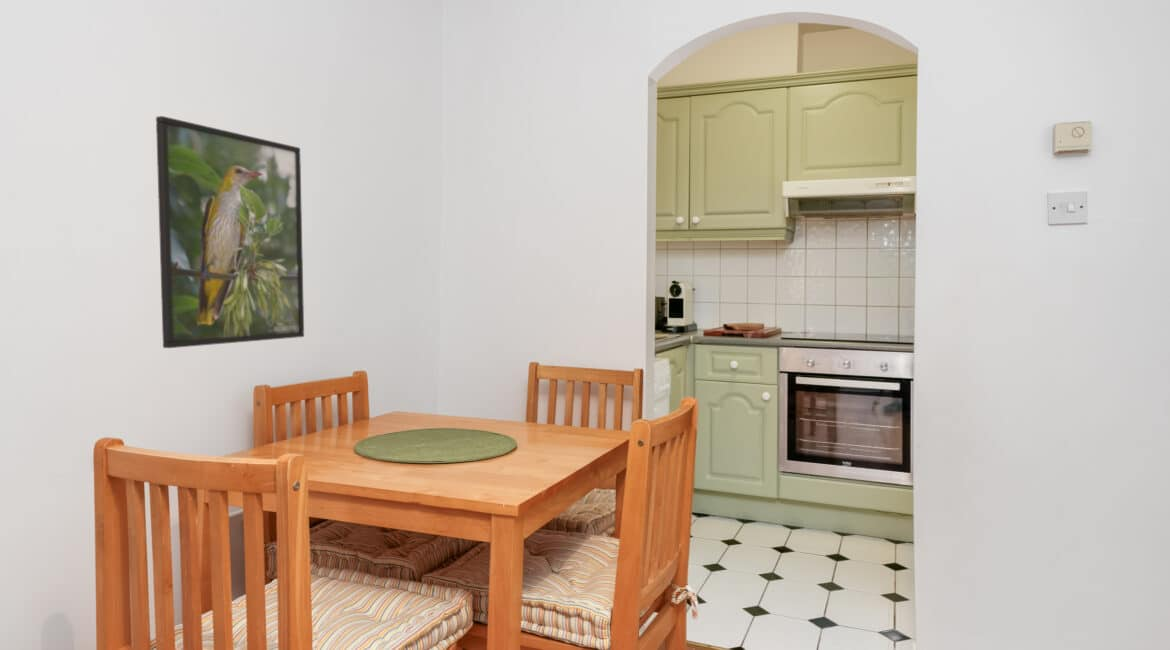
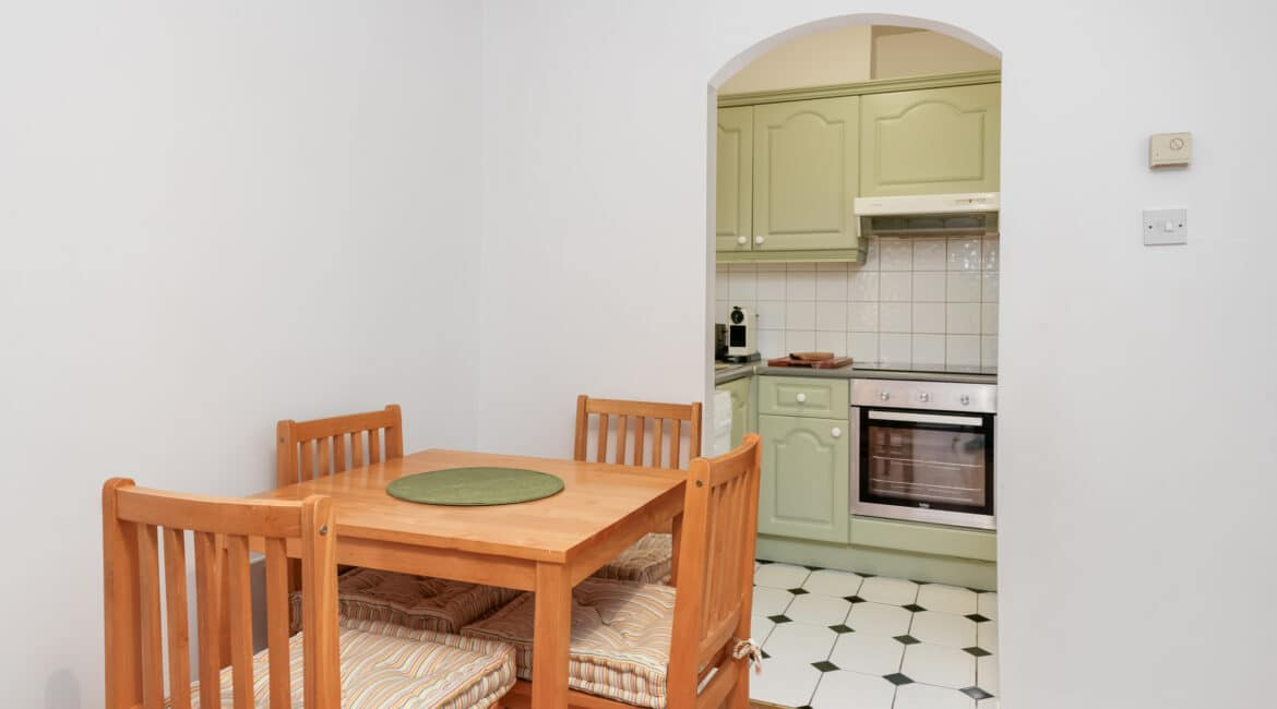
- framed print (238, 238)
